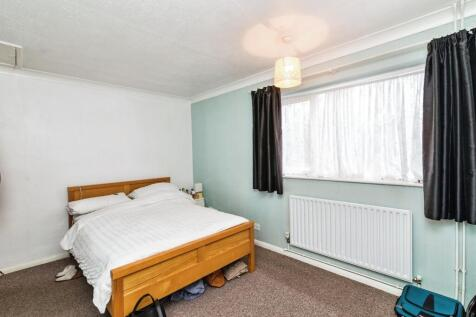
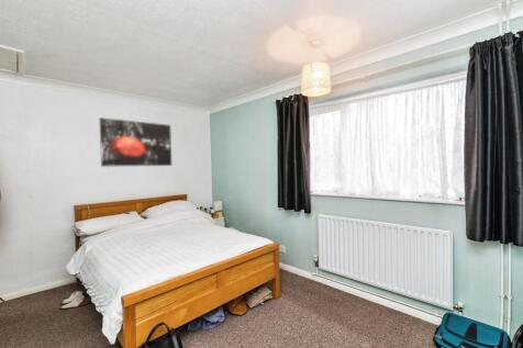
+ wall art (138, 144)
